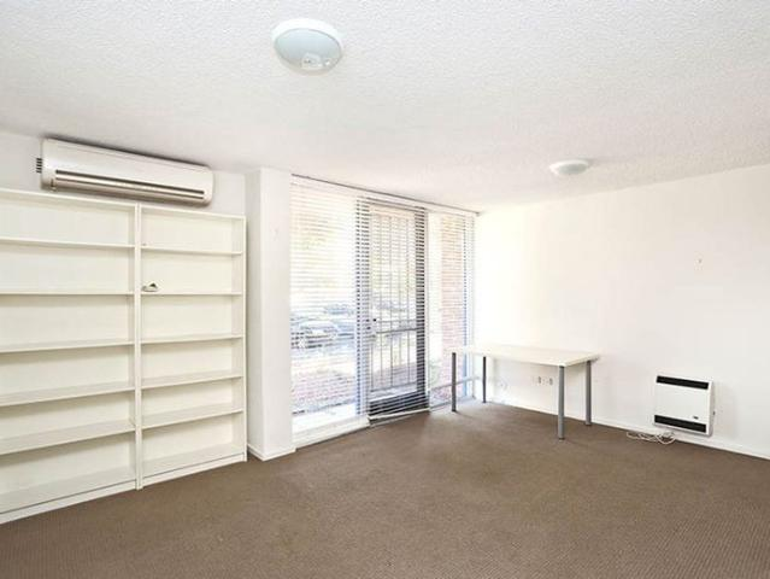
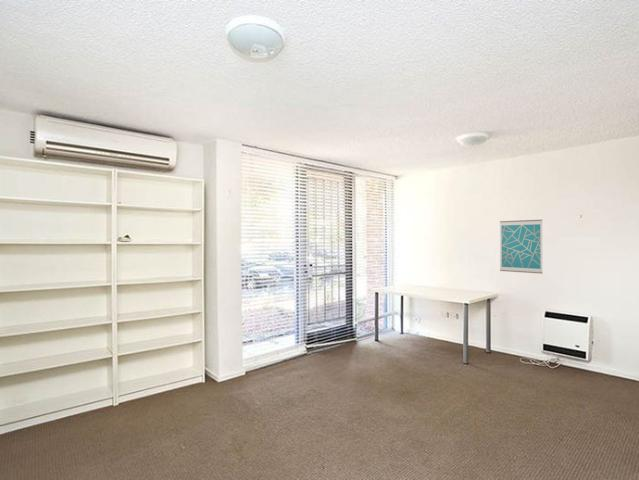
+ wall art (520, 246)
